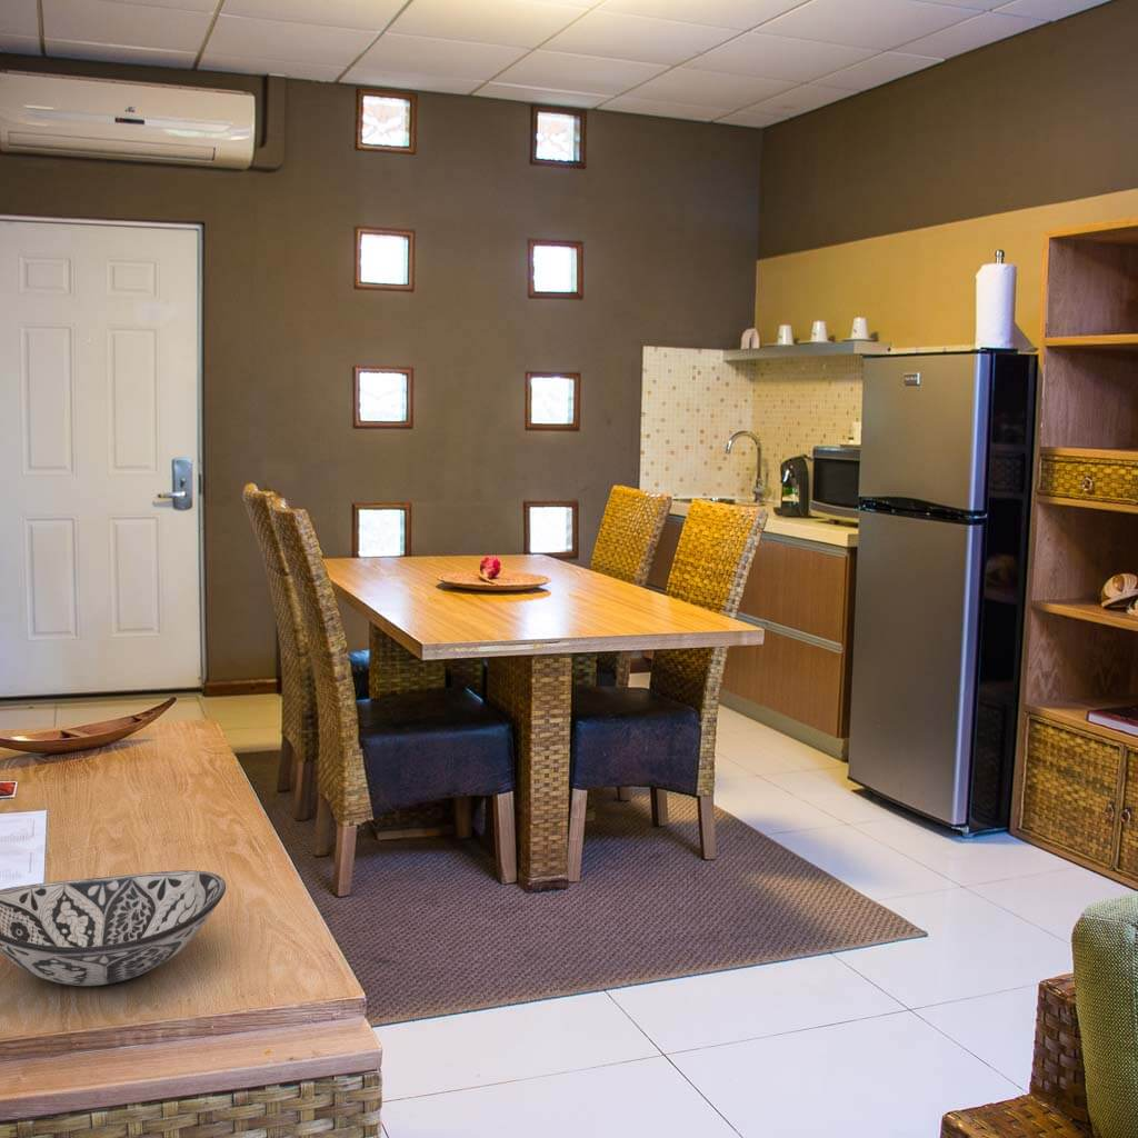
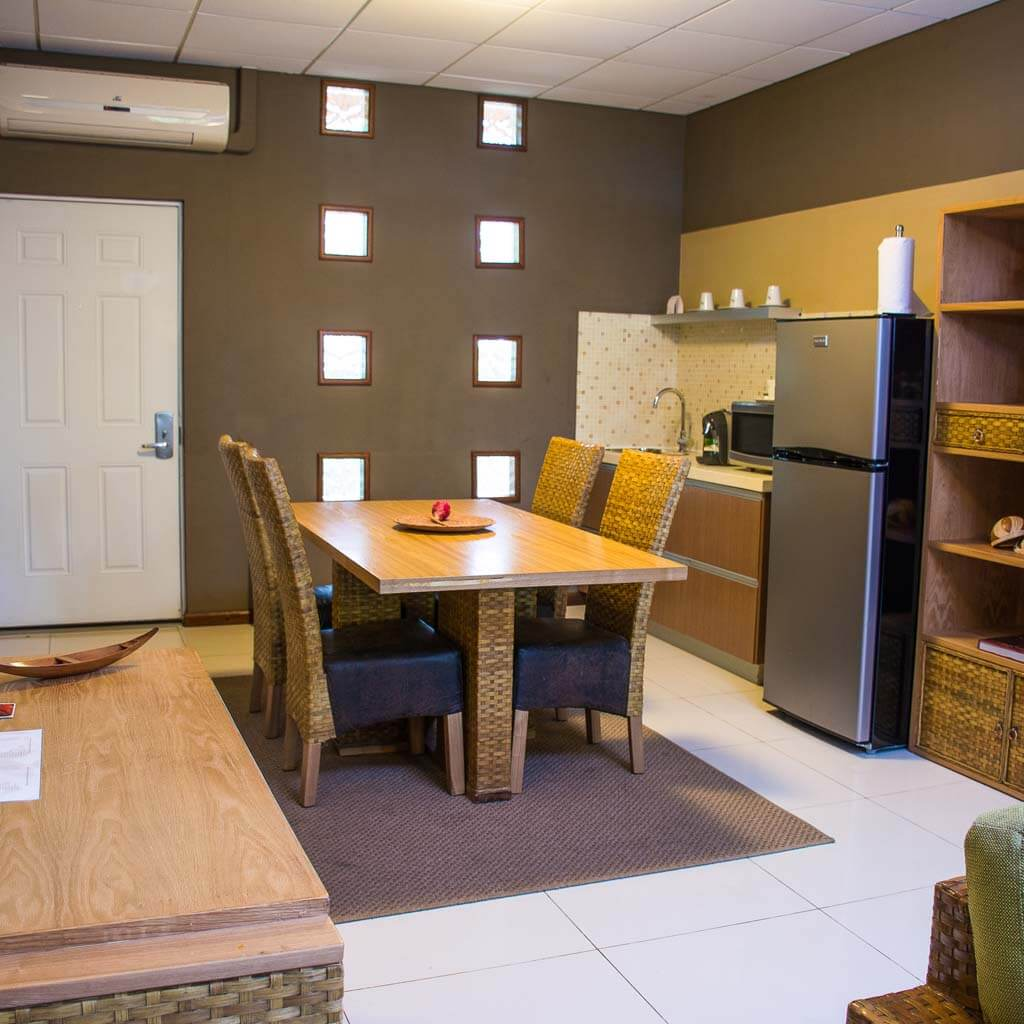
- decorative bowl (101, 932)
